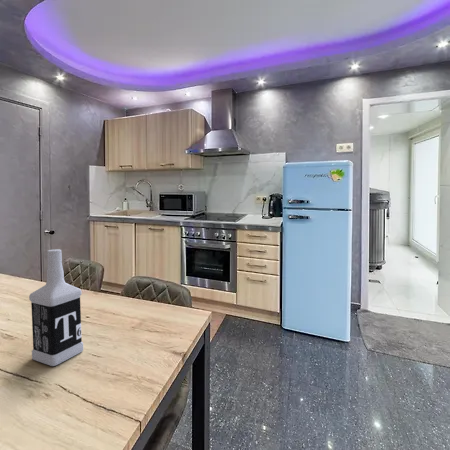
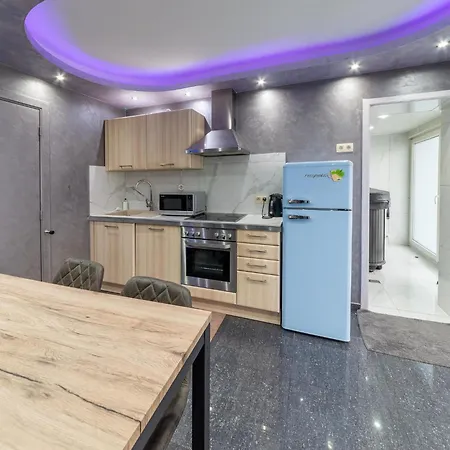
- vodka (56, 302)
